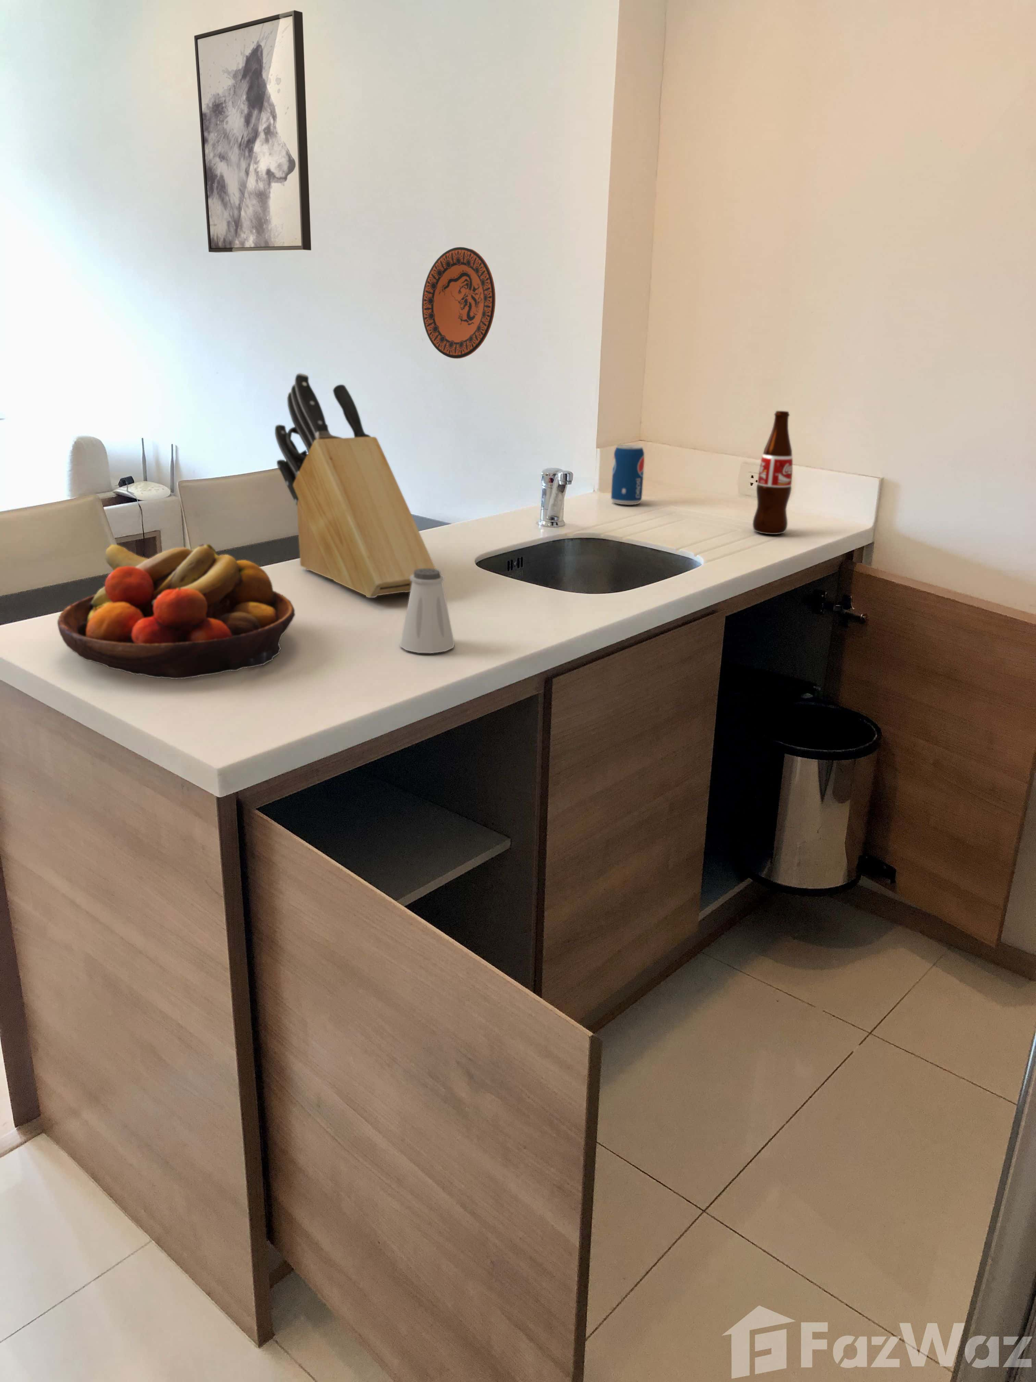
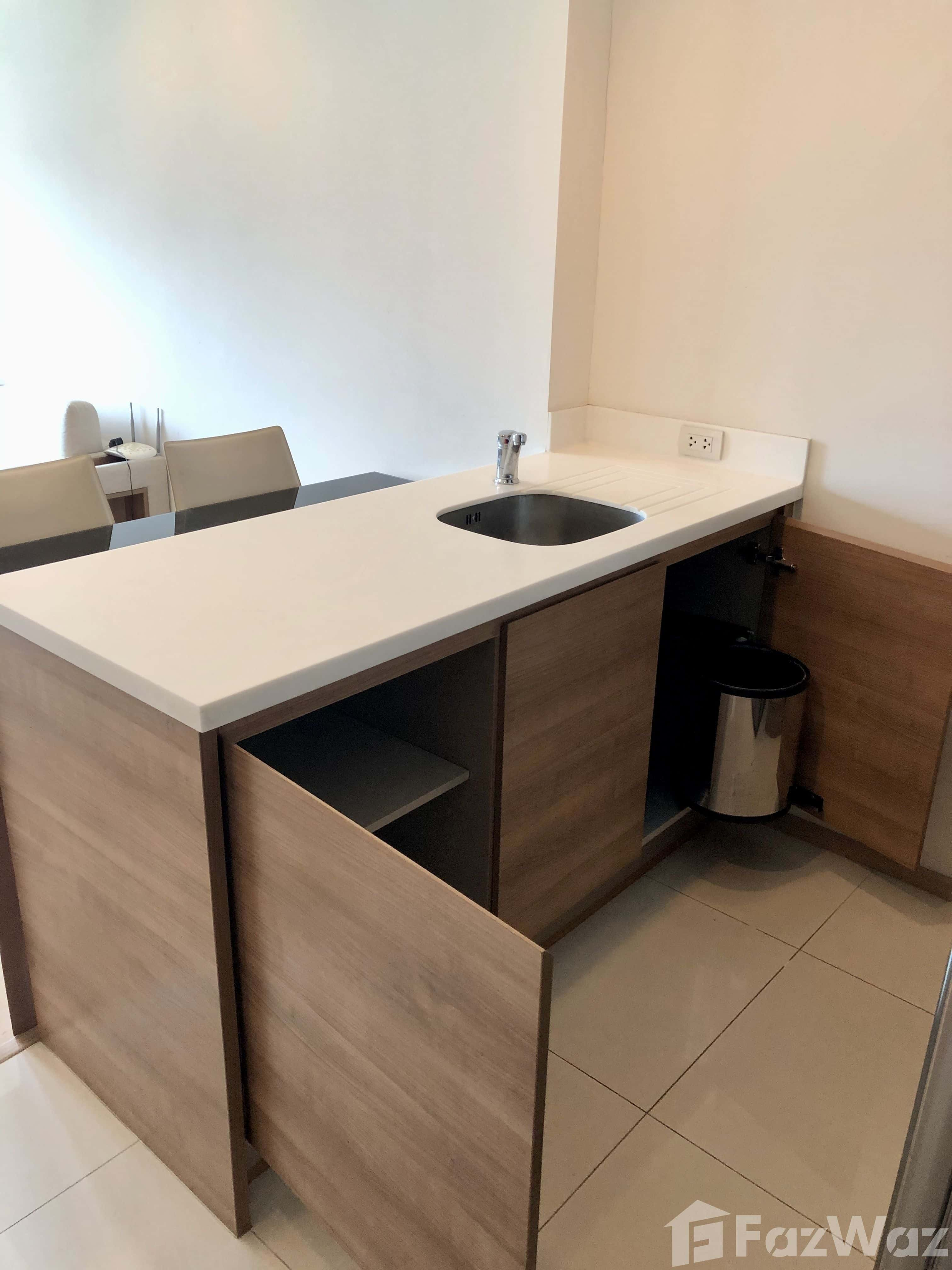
- bottle (775, 472)
- knife block (350, 479)
- saltshaker (428, 608)
- decorative plate (459, 304)
- wall art (251, 141)
- beverage can (628, 474)
- fruit bowl (176, 601)
